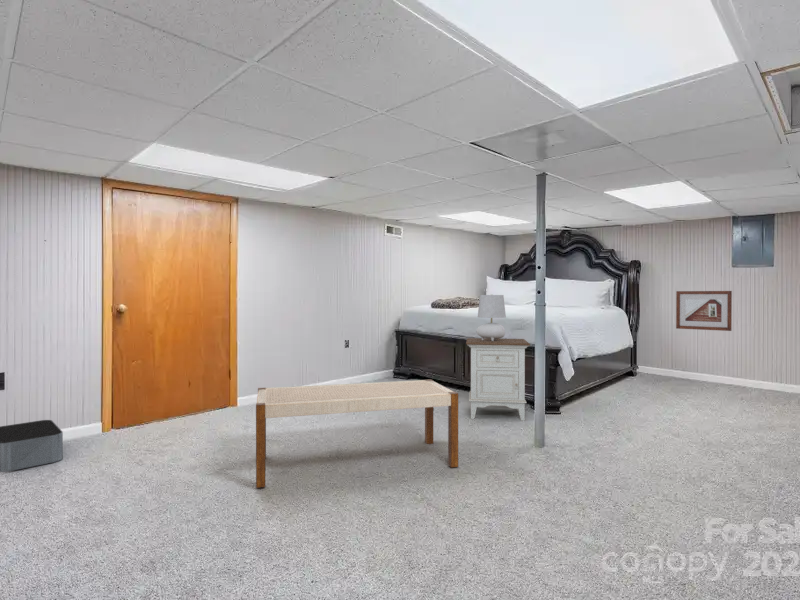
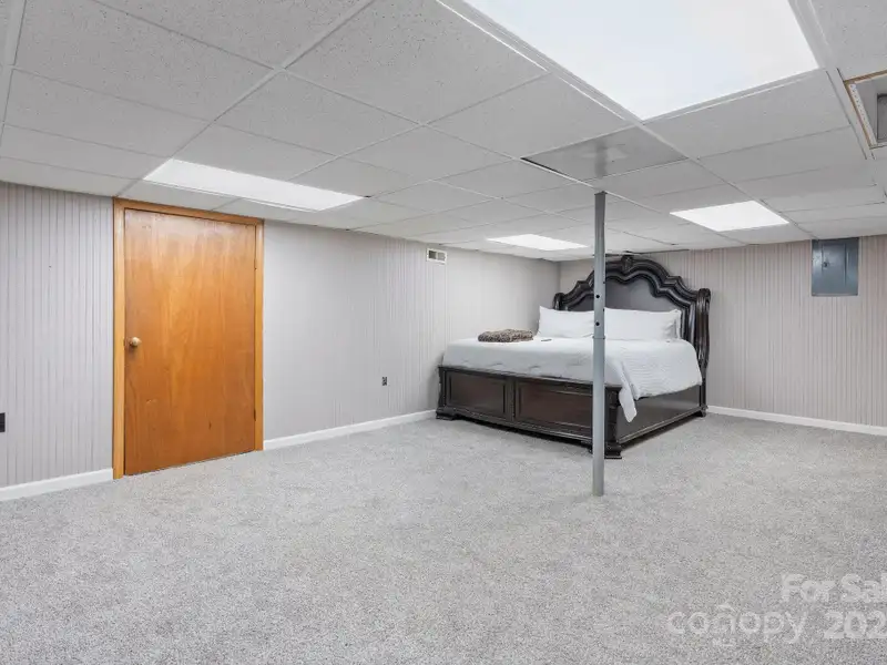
- table lamp (490, 317)
- picture frame (703, 310)
- bench (350, 412)
- storage bin (26, 443)
- nightstand (496, 377)
